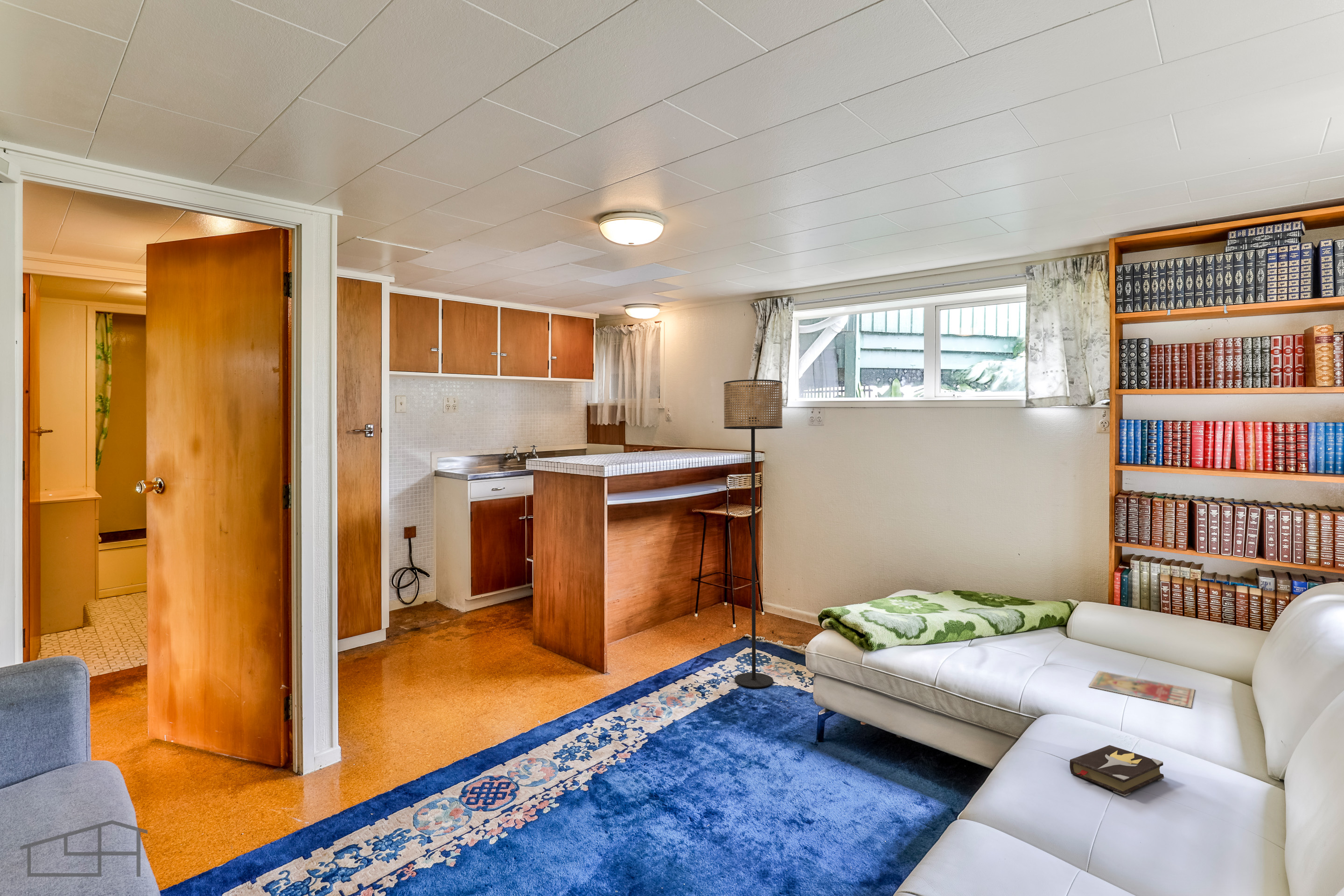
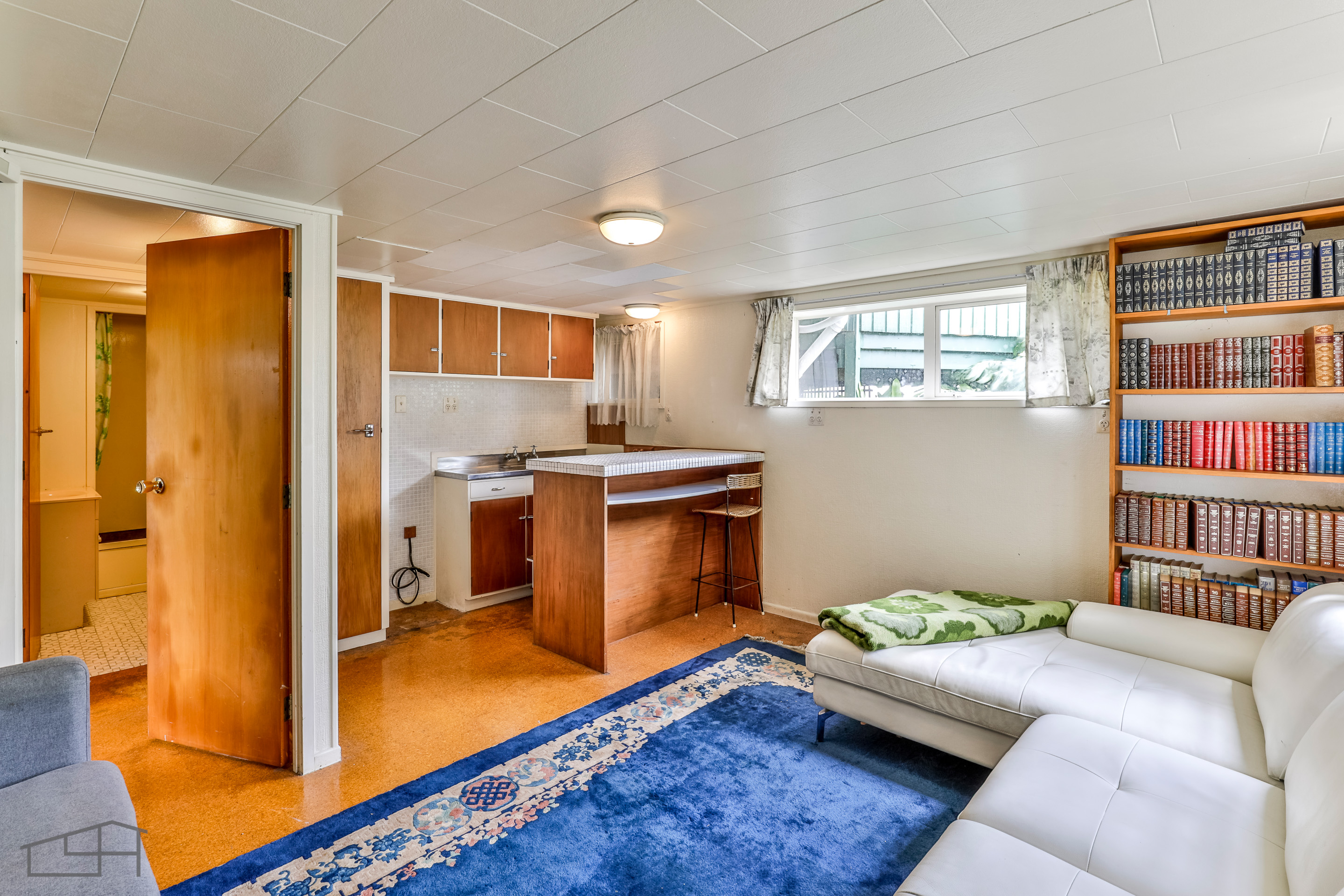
- hardback book (1116, 767)
- magazine (1141, 687)
- floor lamp (753, 532)
